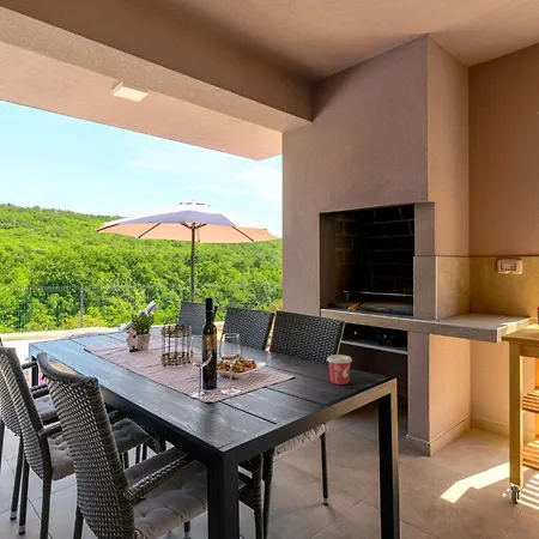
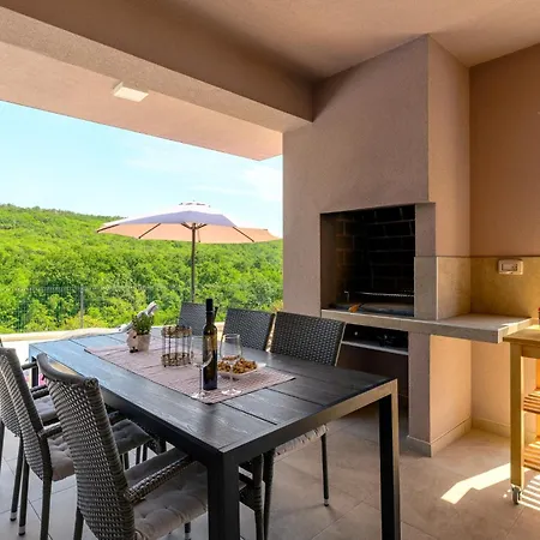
- cup (339, 369)
